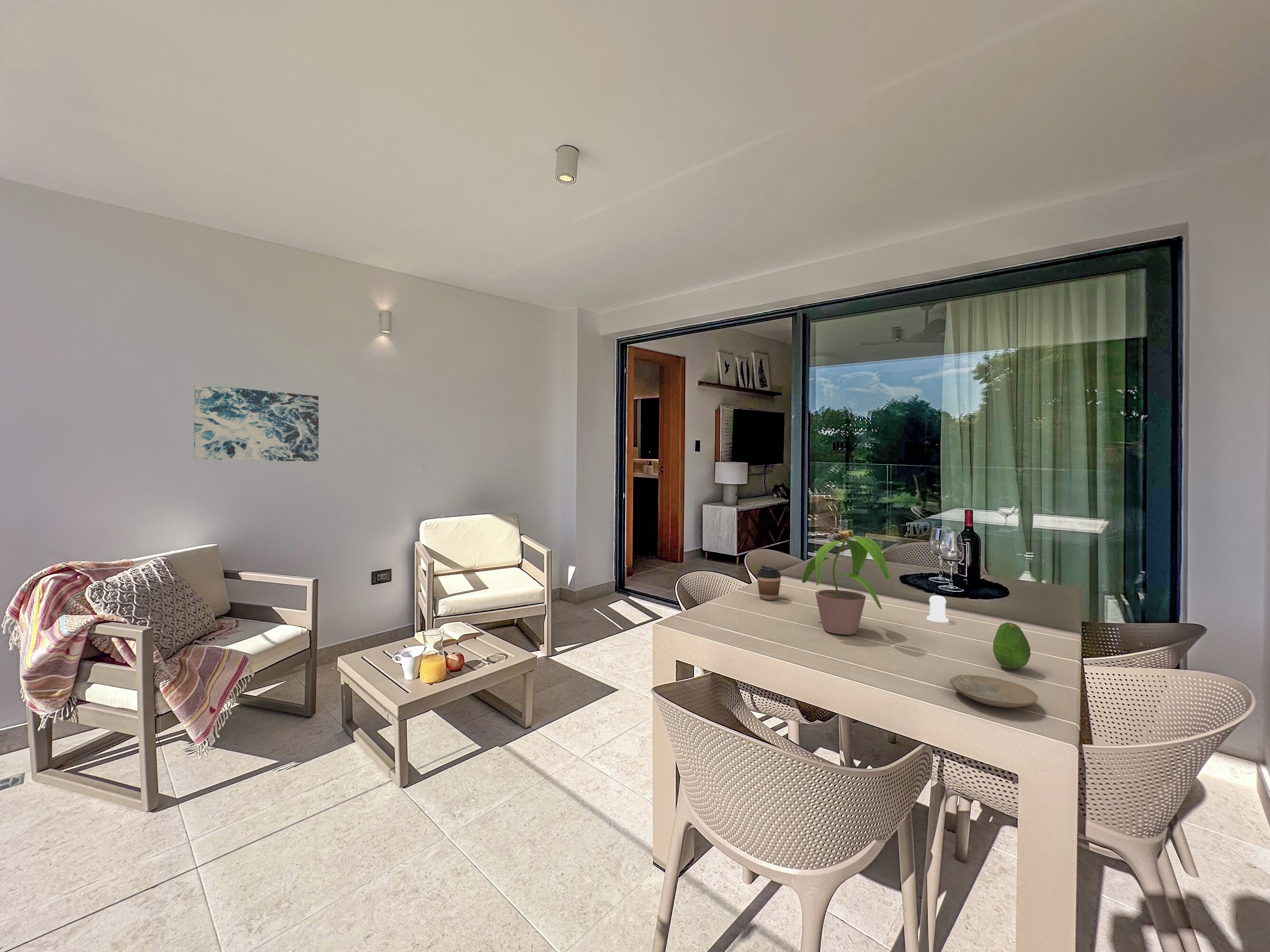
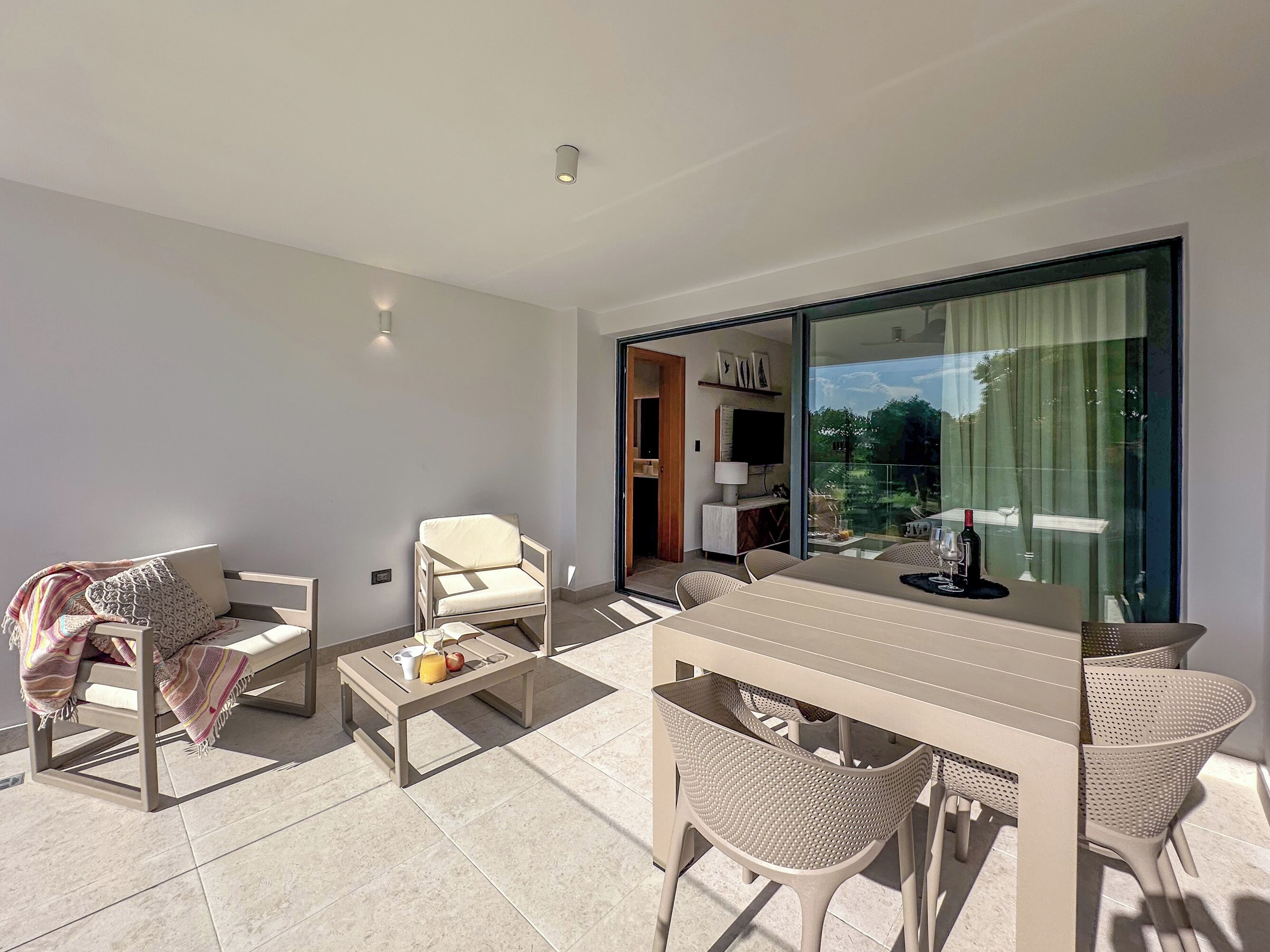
- potted plant (836, 584)
- fruit (1011, 646)
- coffee cup (769, 582)
- plate (992, 694)
- salt shaker (937, 608)
- wall art (260, 426)
